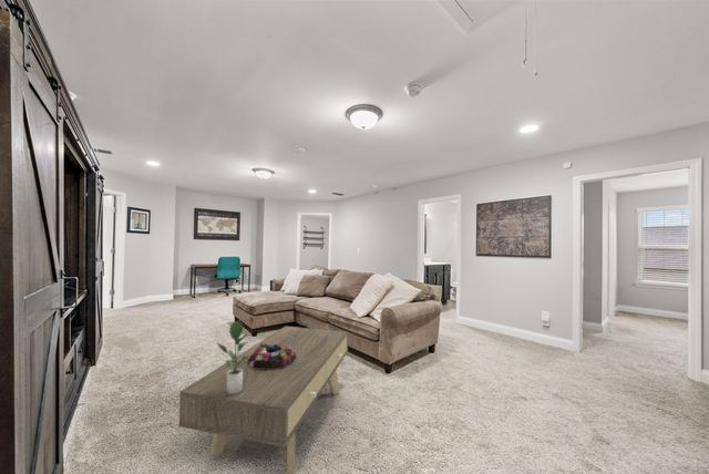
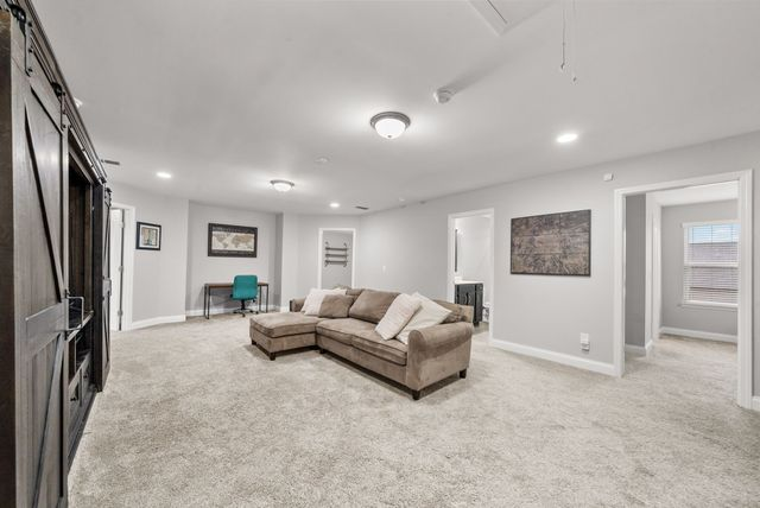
- potted plant (233, 358)
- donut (271, 352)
- coffee table (287, 387)
